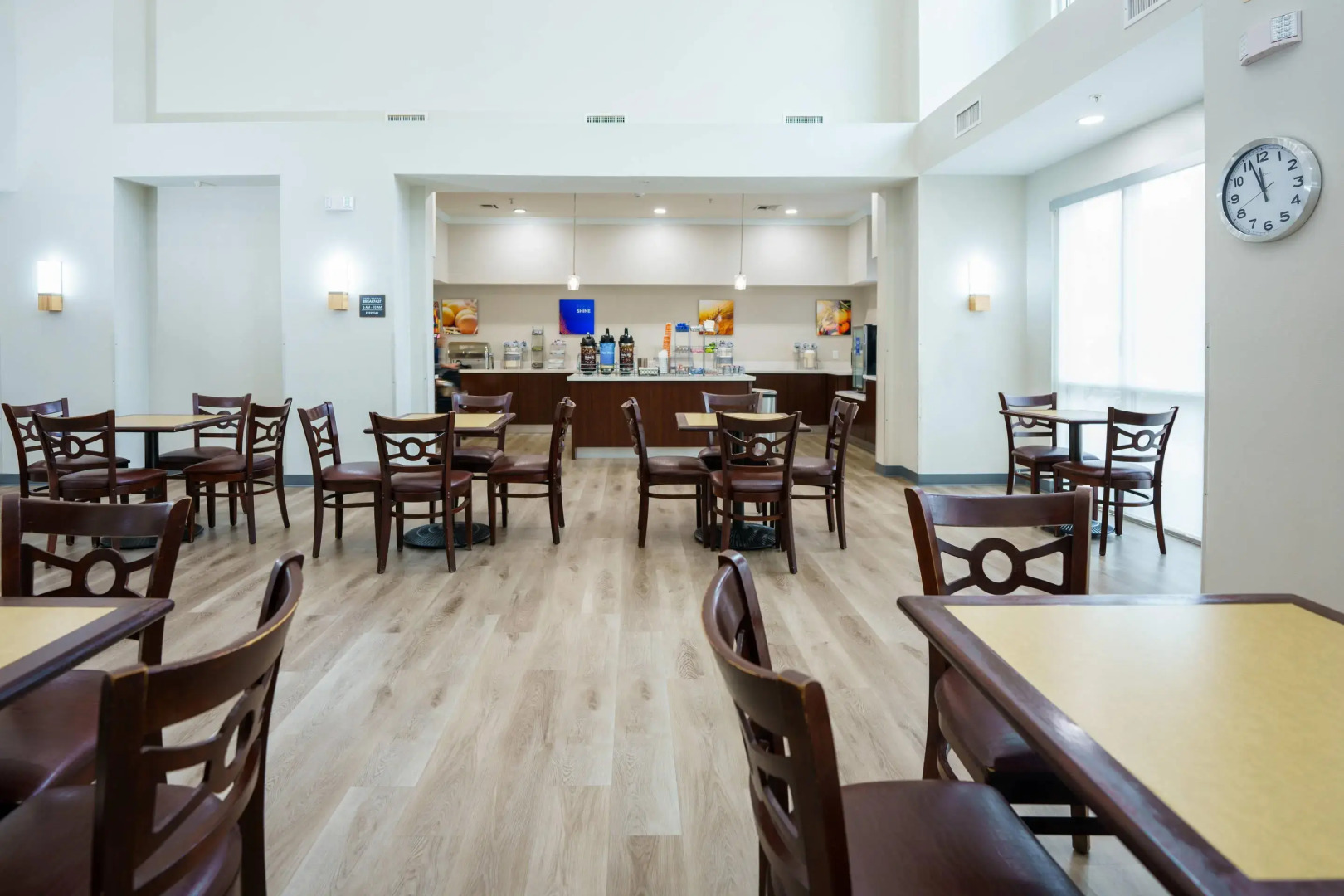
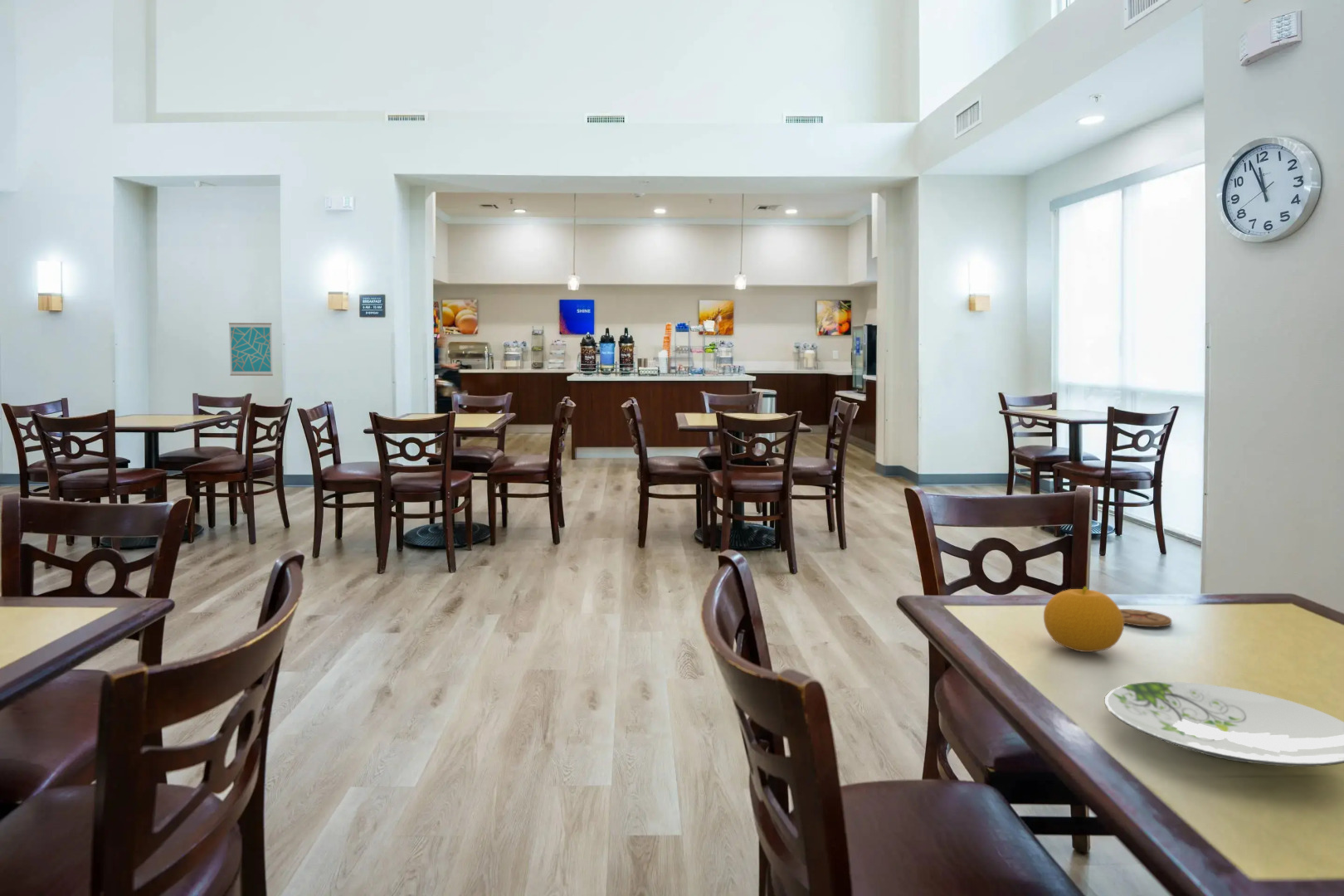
+ plate (1226, 731)
+ fruit (1083, 617)
+ wall art (251, 349)
+ coaster (1138, 617)
